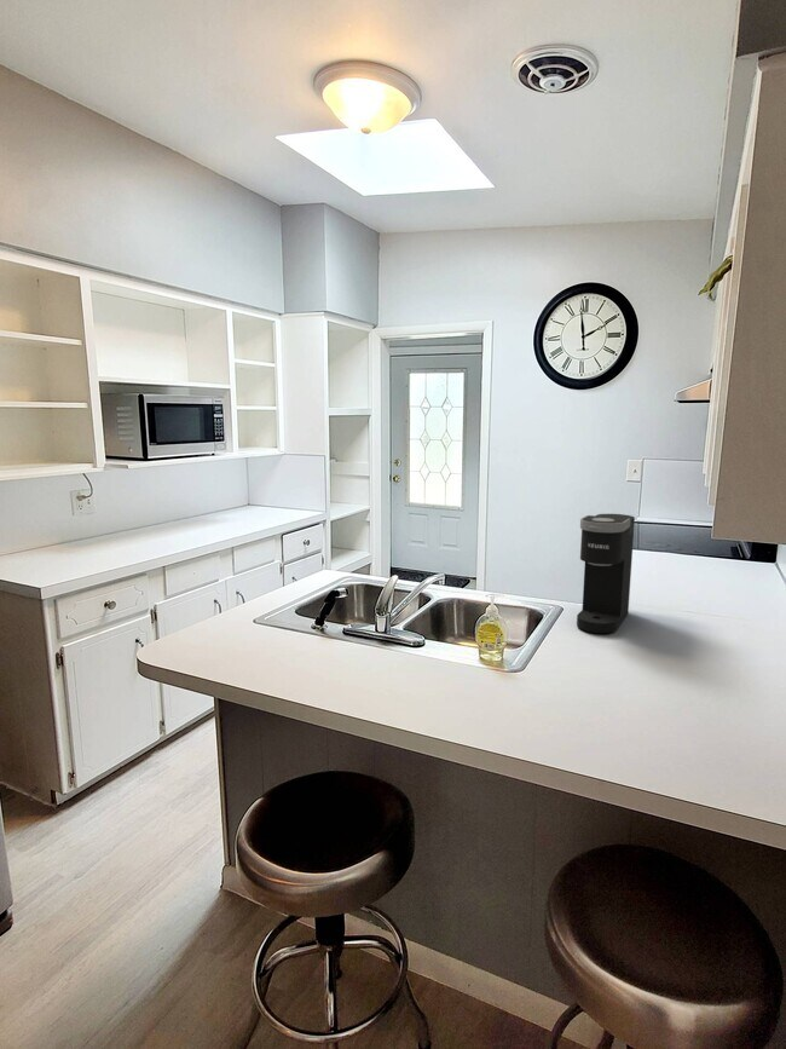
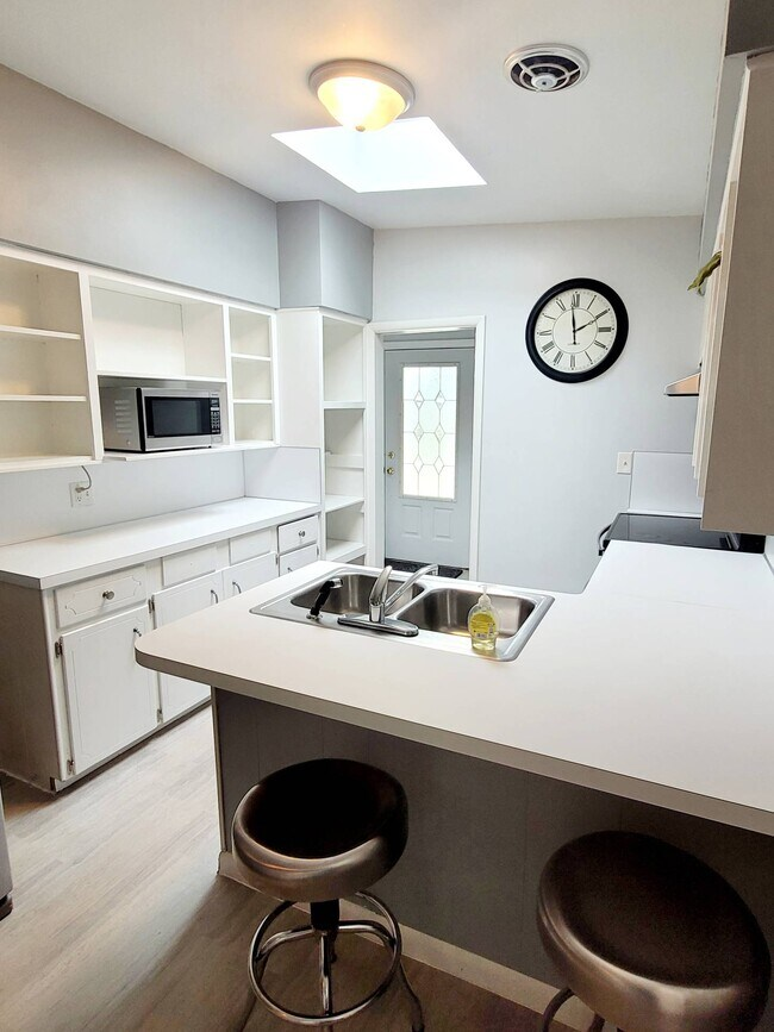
- coffee maker (606, 569)
